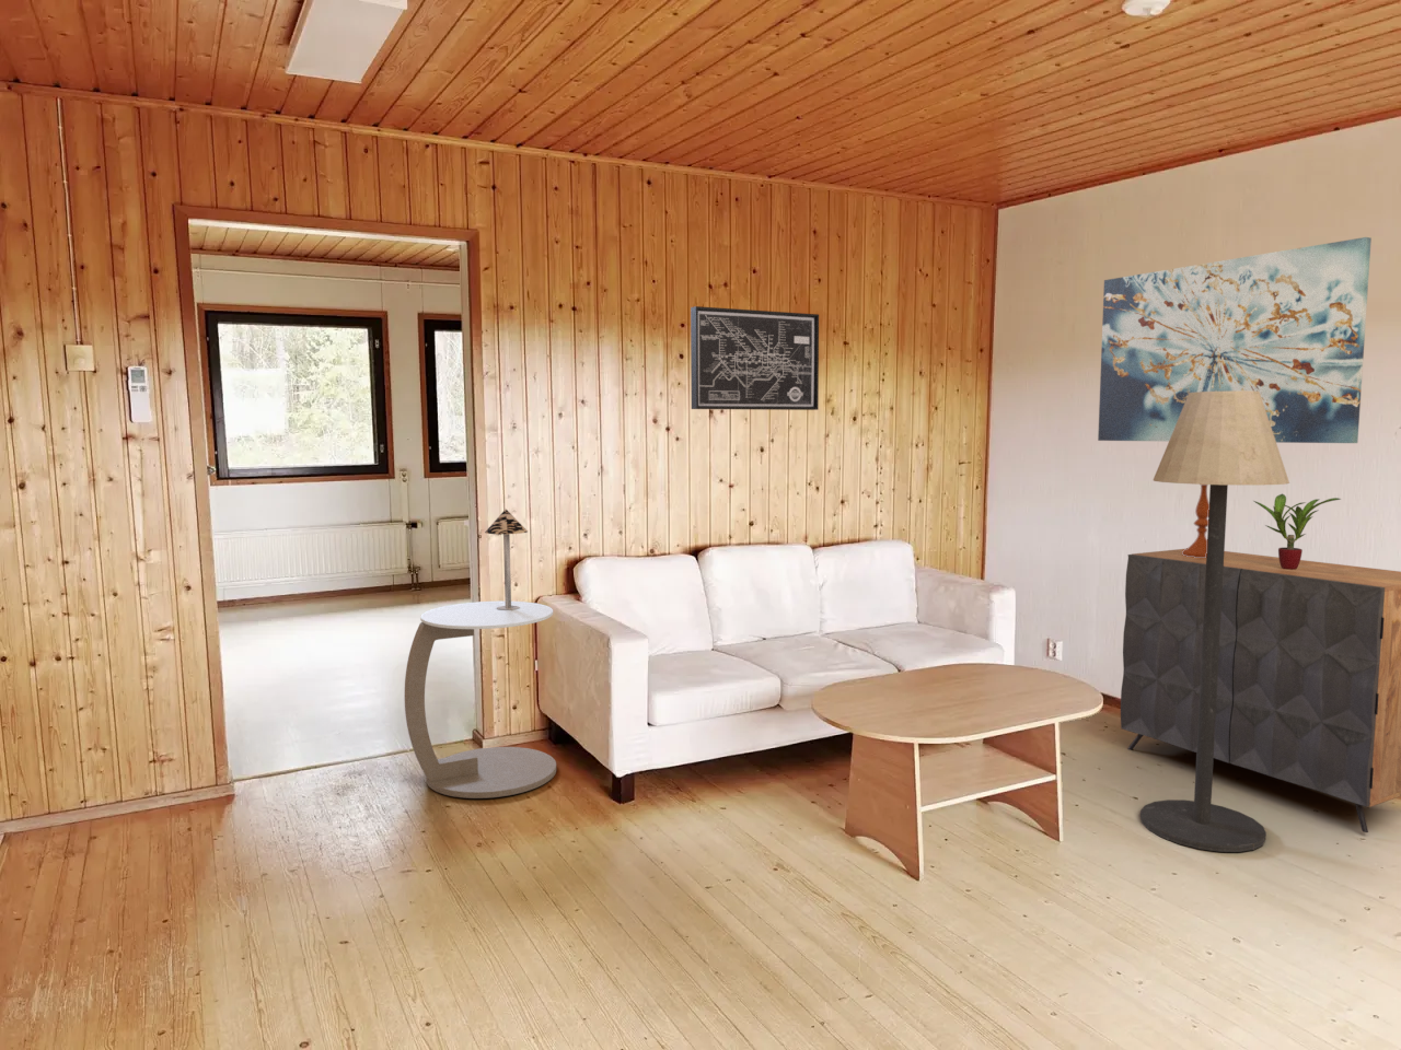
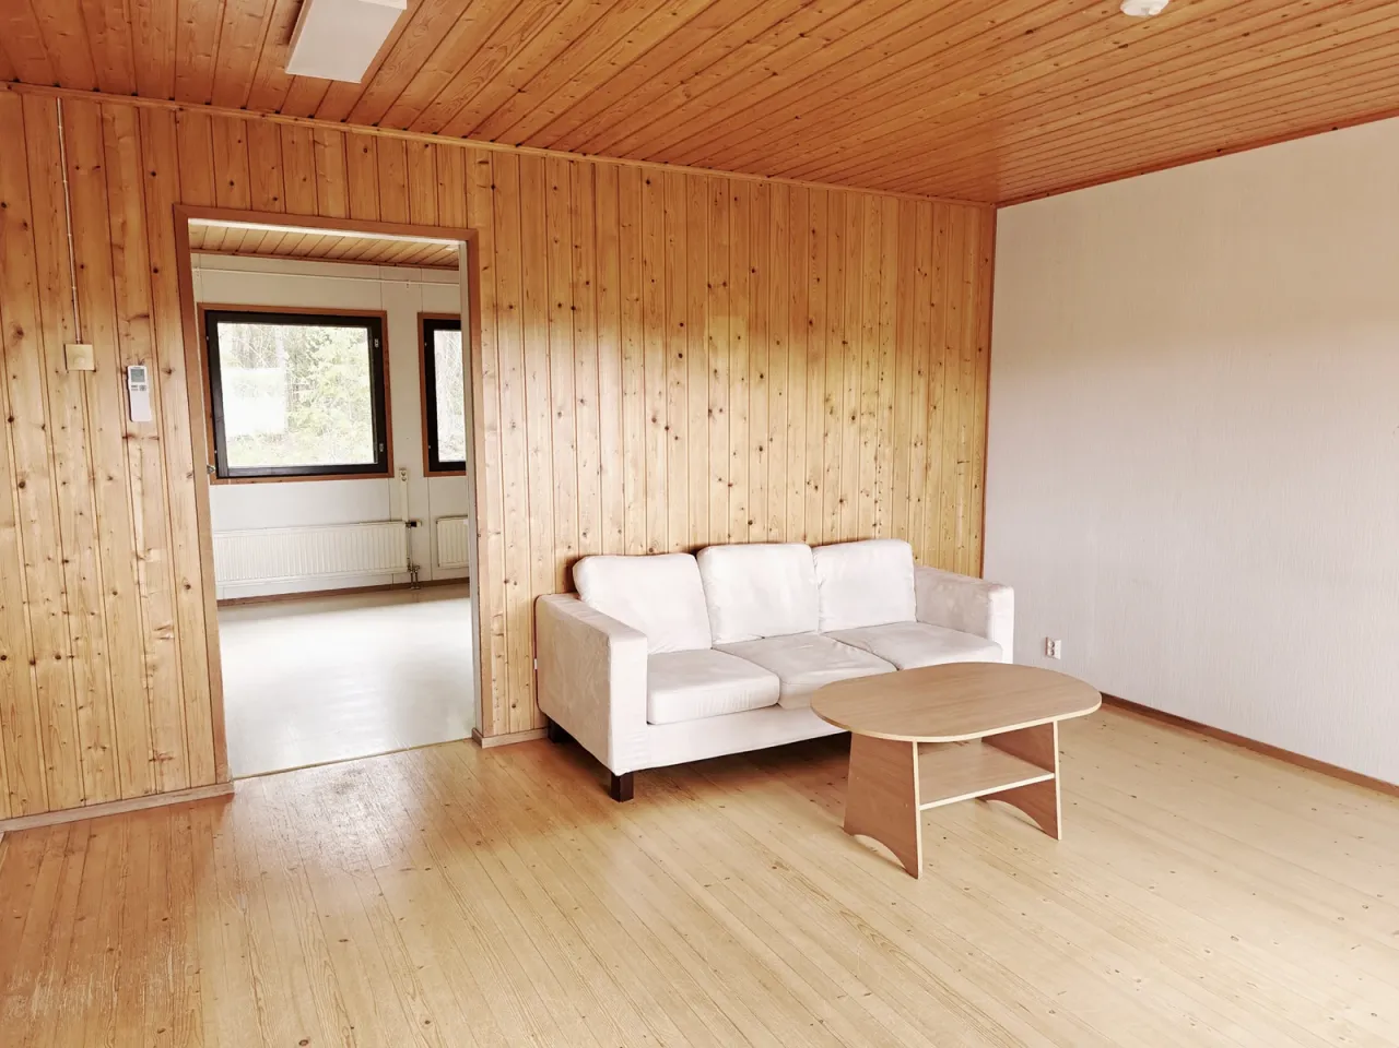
- table lamp (506, 558)
- table lamp (1202, 494)
- potted plant (1297, 532)
- wall art (1216, 352)
- wall art (757, 360)
- side table (490, 747)
- dresser (1268, 673)
- floor lamp (1211, 614)
